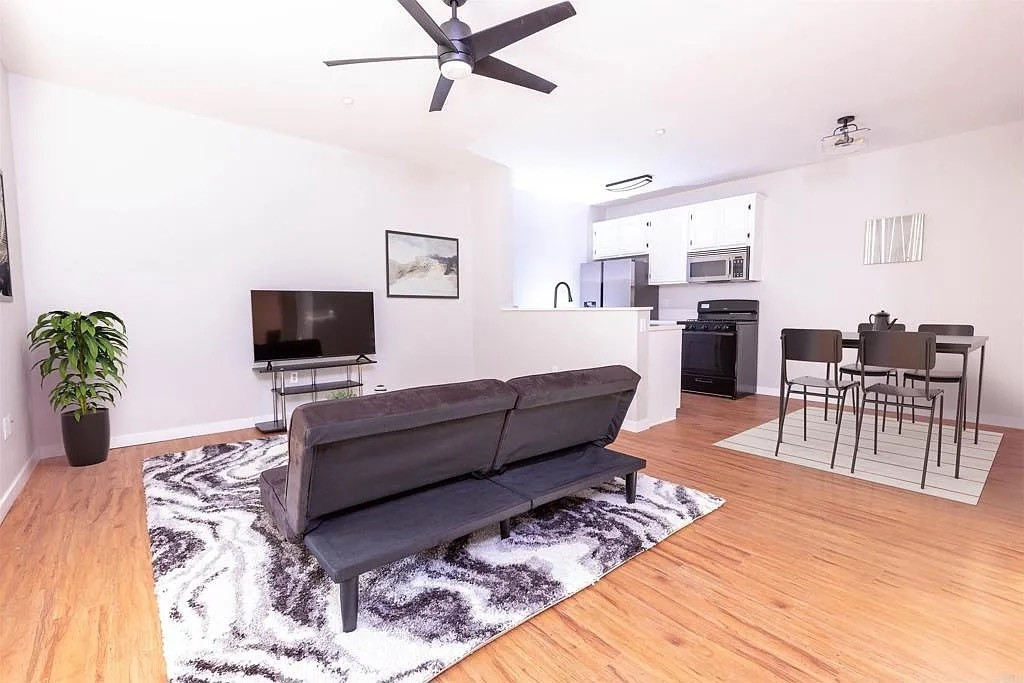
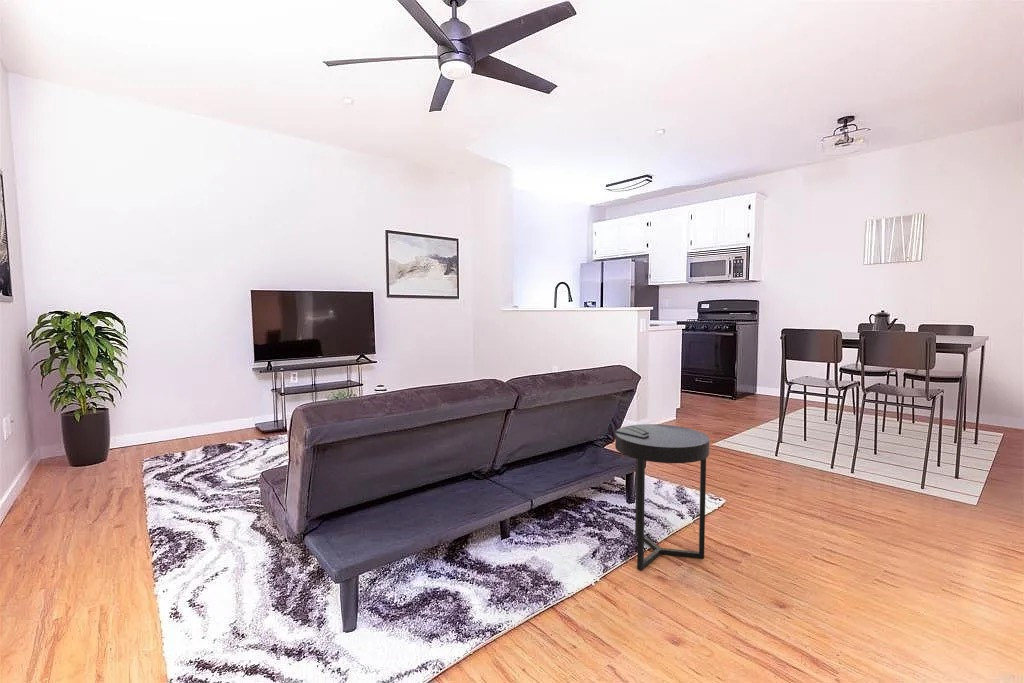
+ side table (644, 494)
